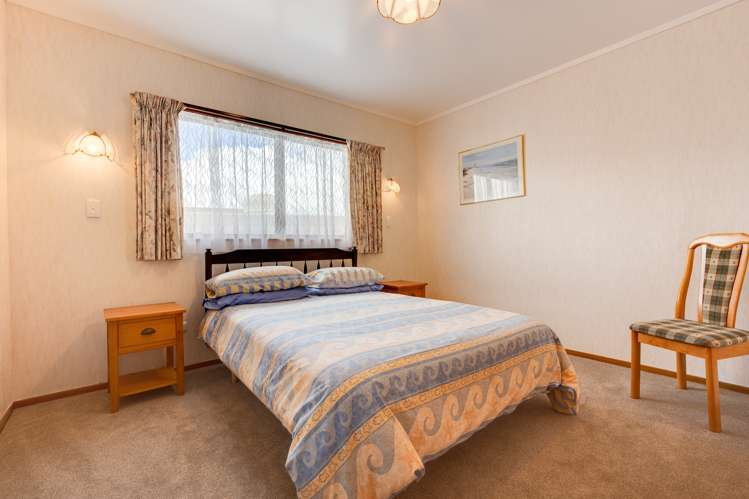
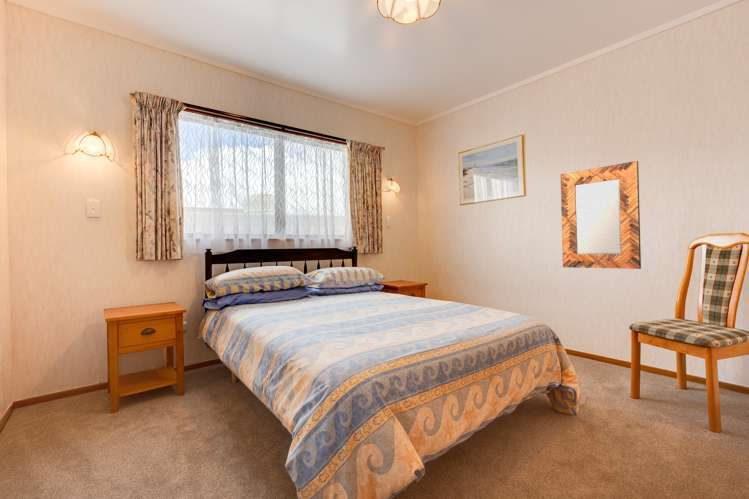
+ home mirror (597, 218)
